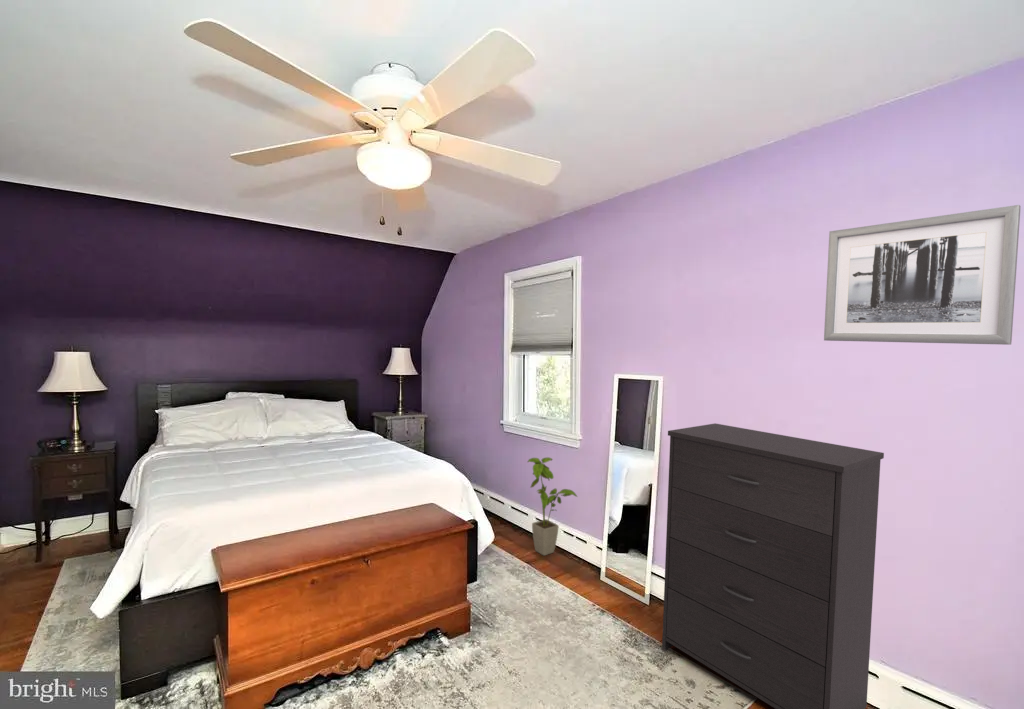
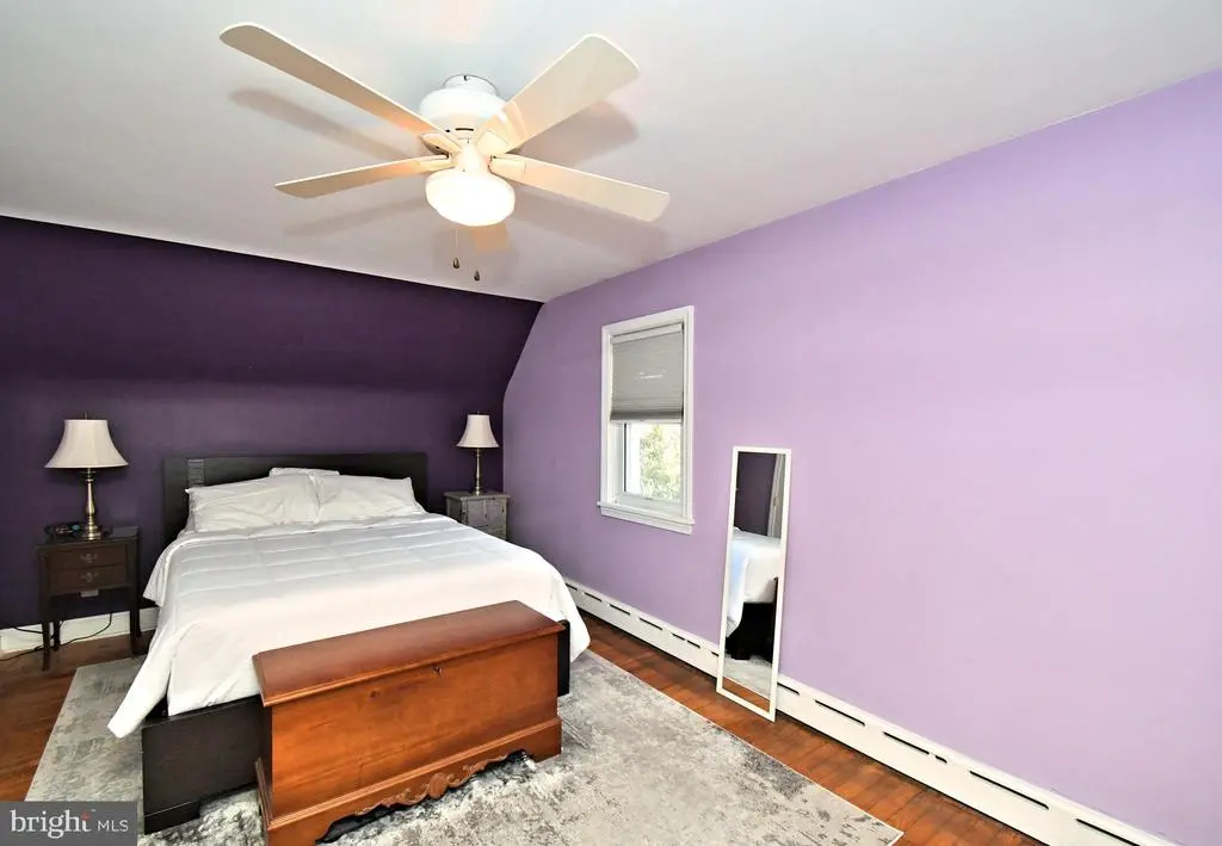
- dresser (760, 560)
- house plant (547, 505)
- wall art (909, 281)
